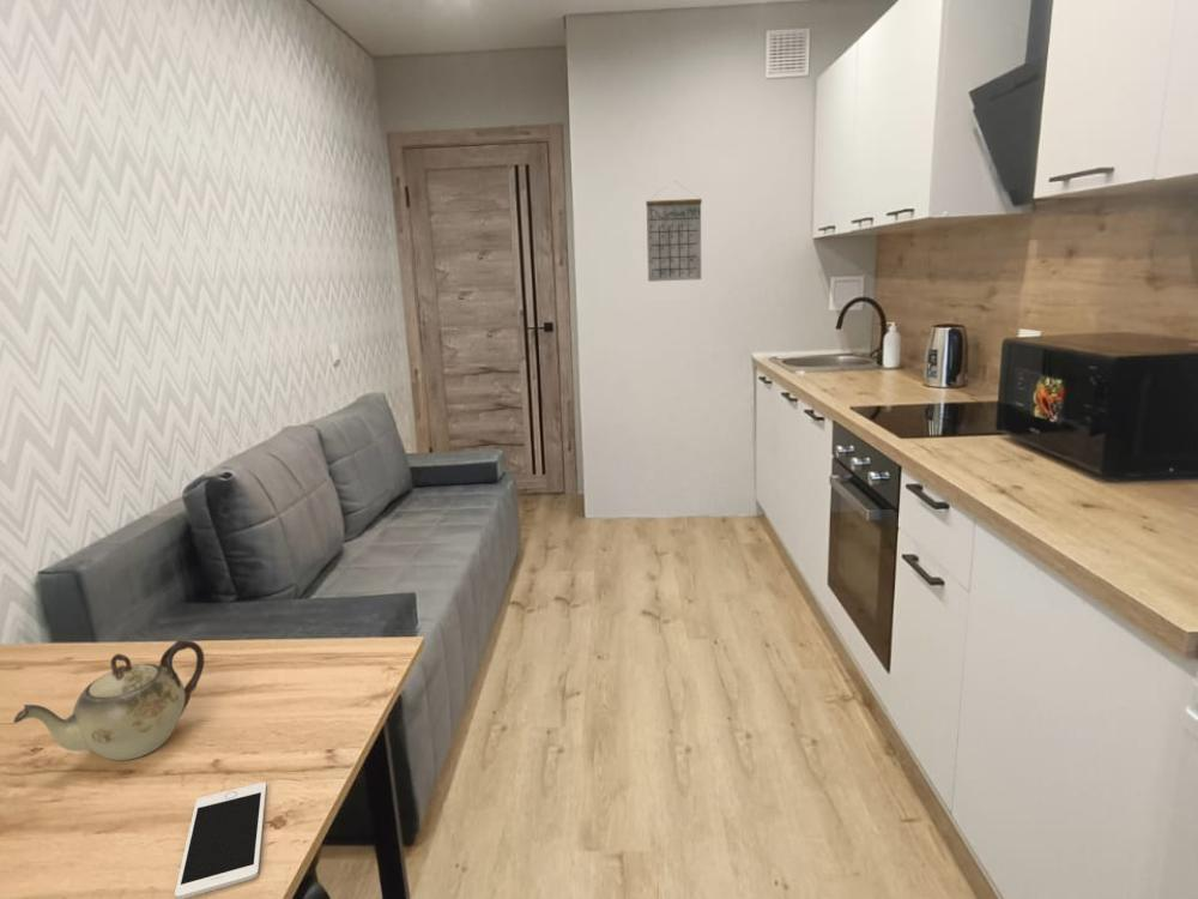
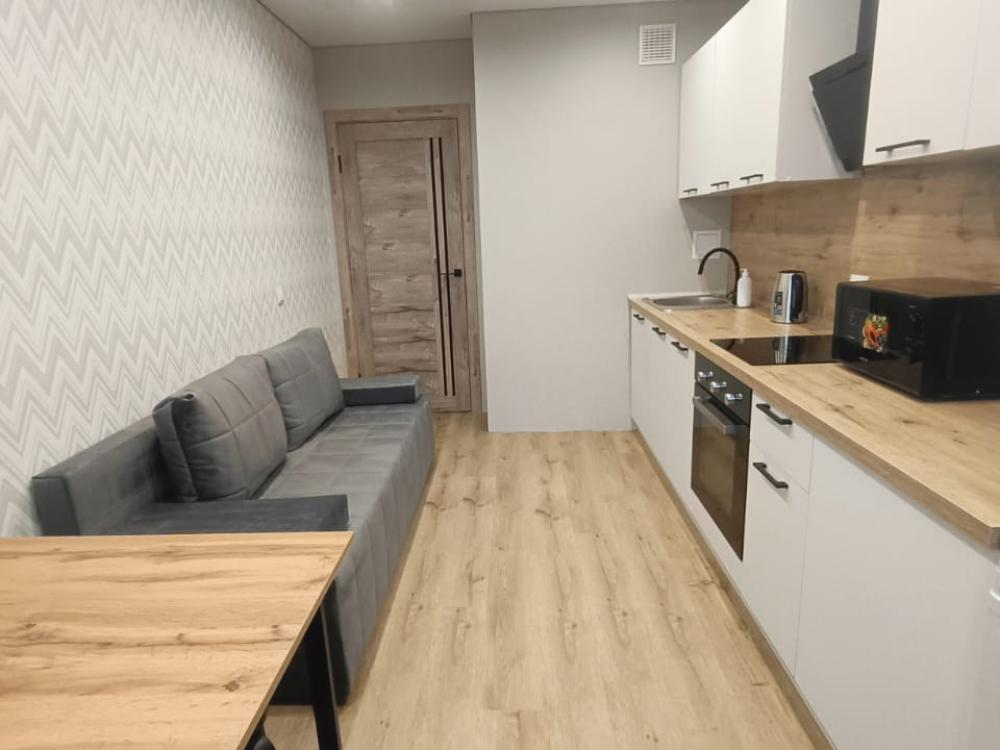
- cell phone (225, 834)
- calendar (673, 230)
- teapot (119, 702)
